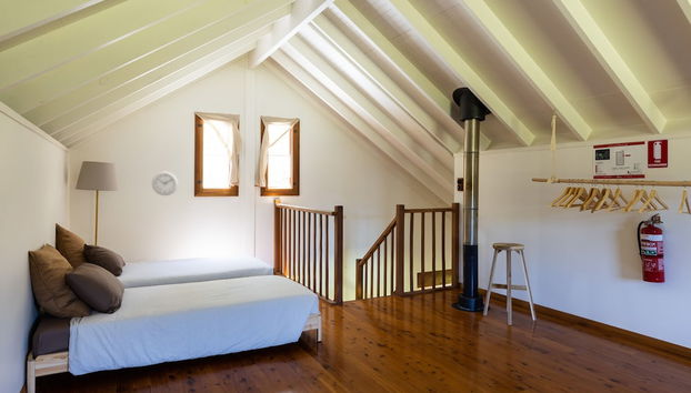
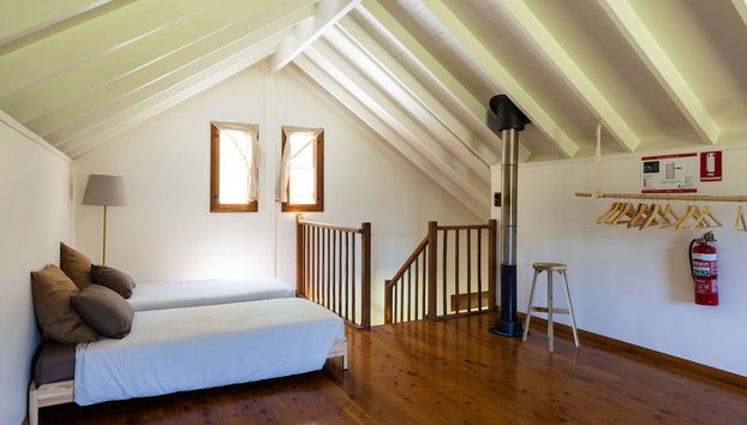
- wall clock (164, 183)
